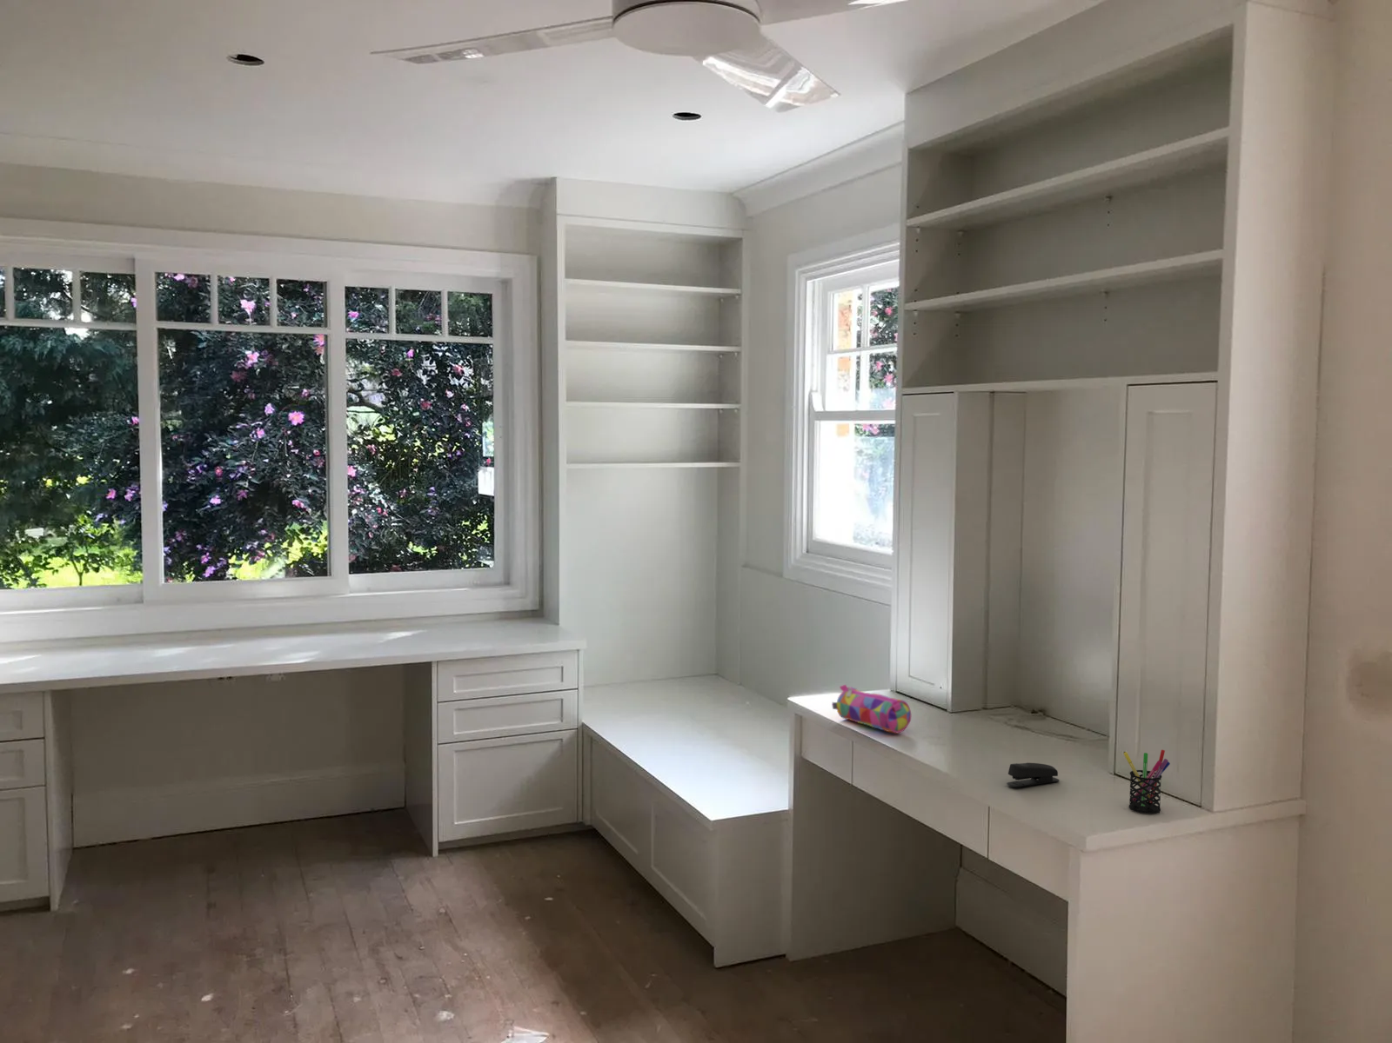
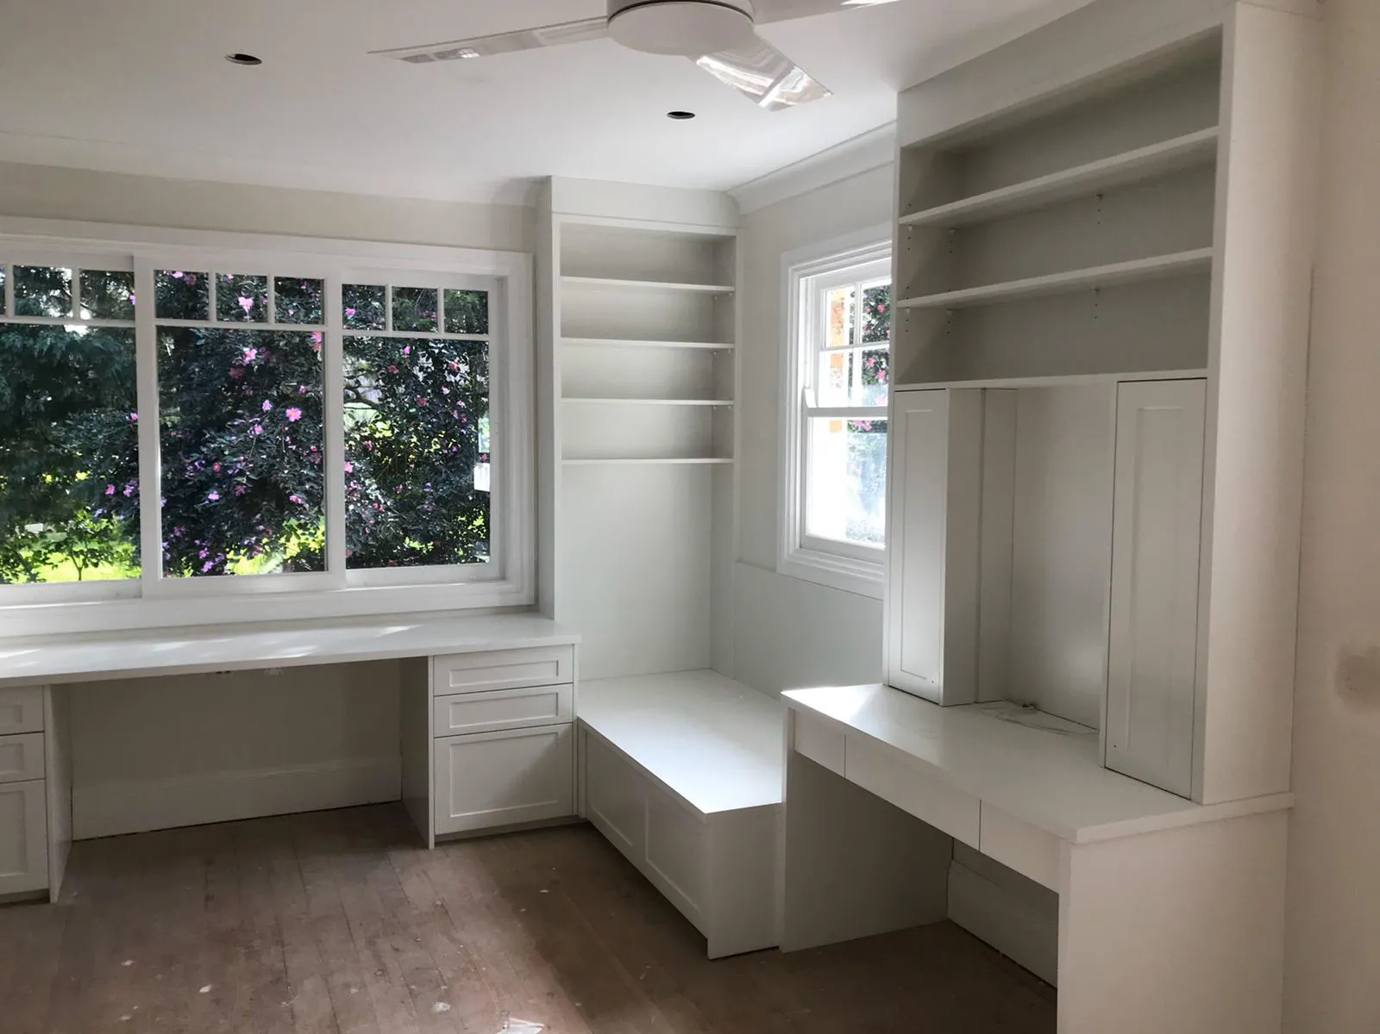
- pen holder (1146, 778)
- pencil case (871, 709)
- stapler (1032, 771)
